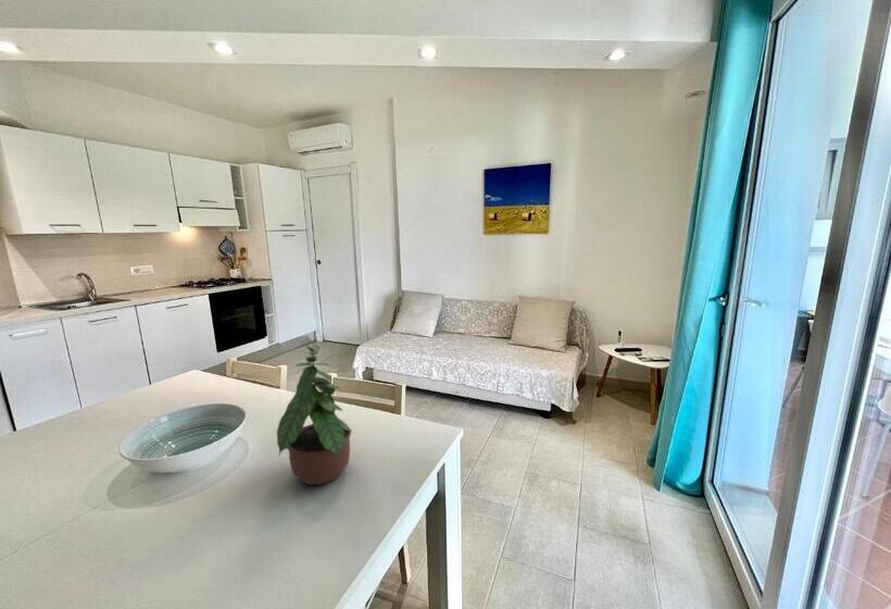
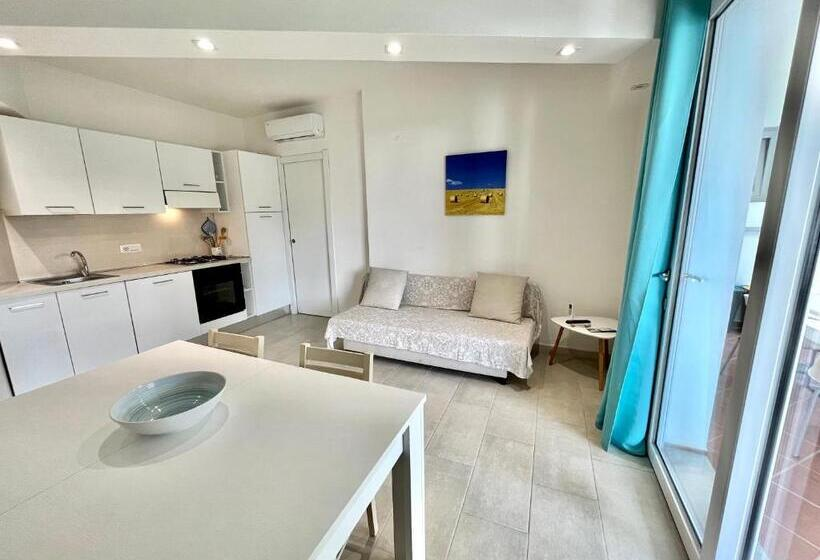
- potted plant (312, 410)
